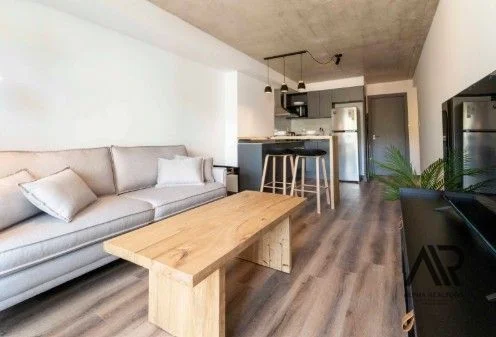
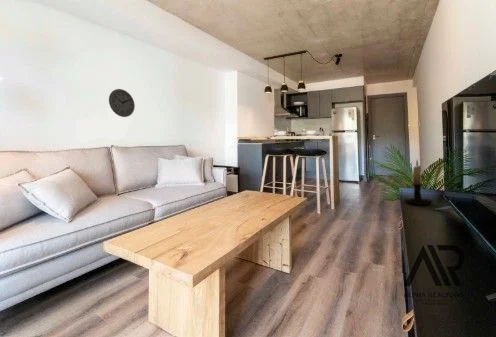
+ candle holder (416, 181)
+ wall clock (122, 103)
